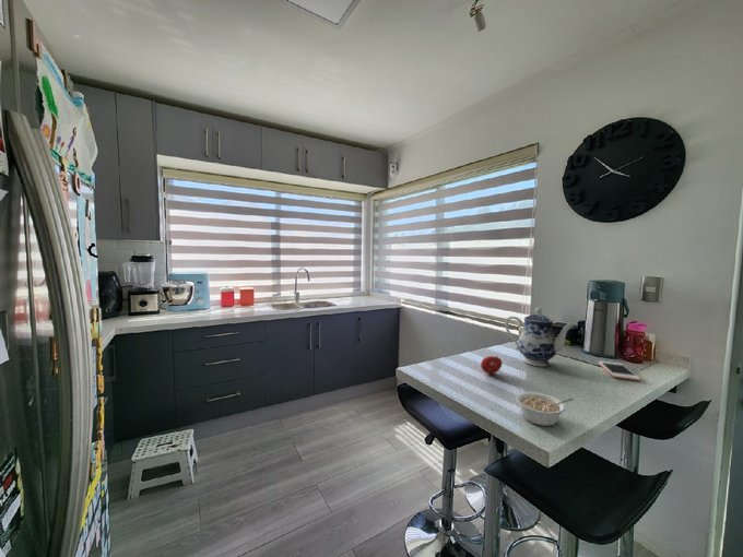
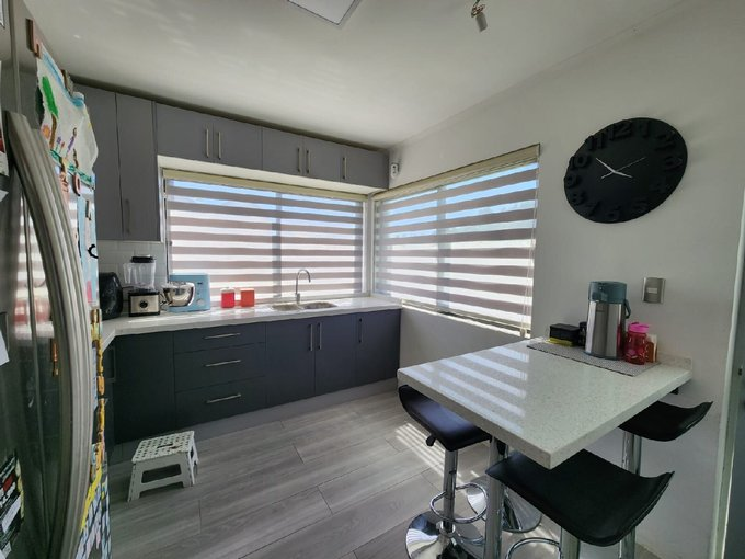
- fruit (491, 364)
- legume (541, 407)
- teapot (536, 334)
- cell phone (617, 369)
